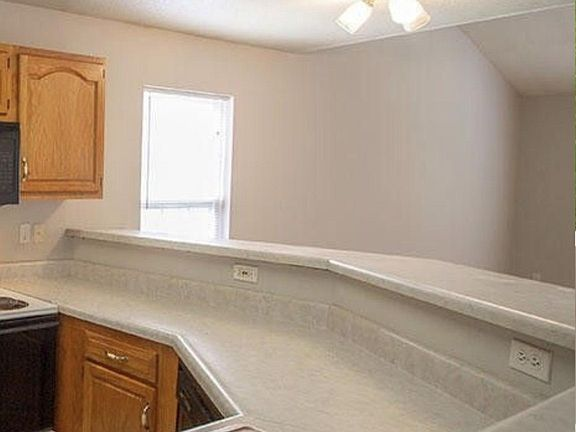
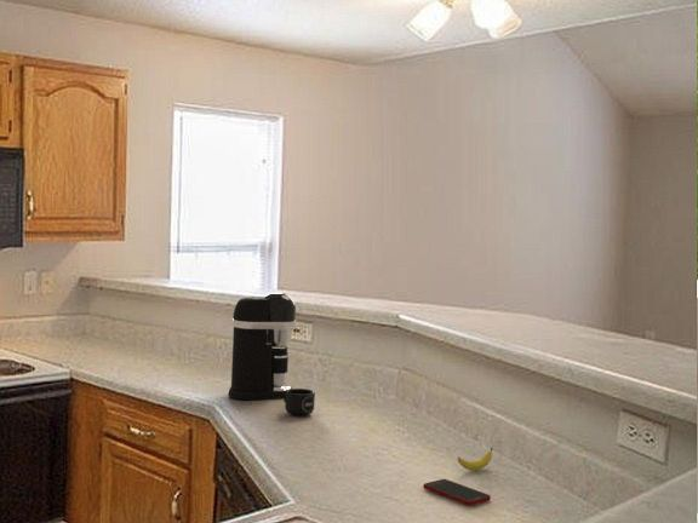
+ banana (474, 461)
+ cell phone (456, 492)
+ coffee maker (263, 343)
+ mug (296, 401)
